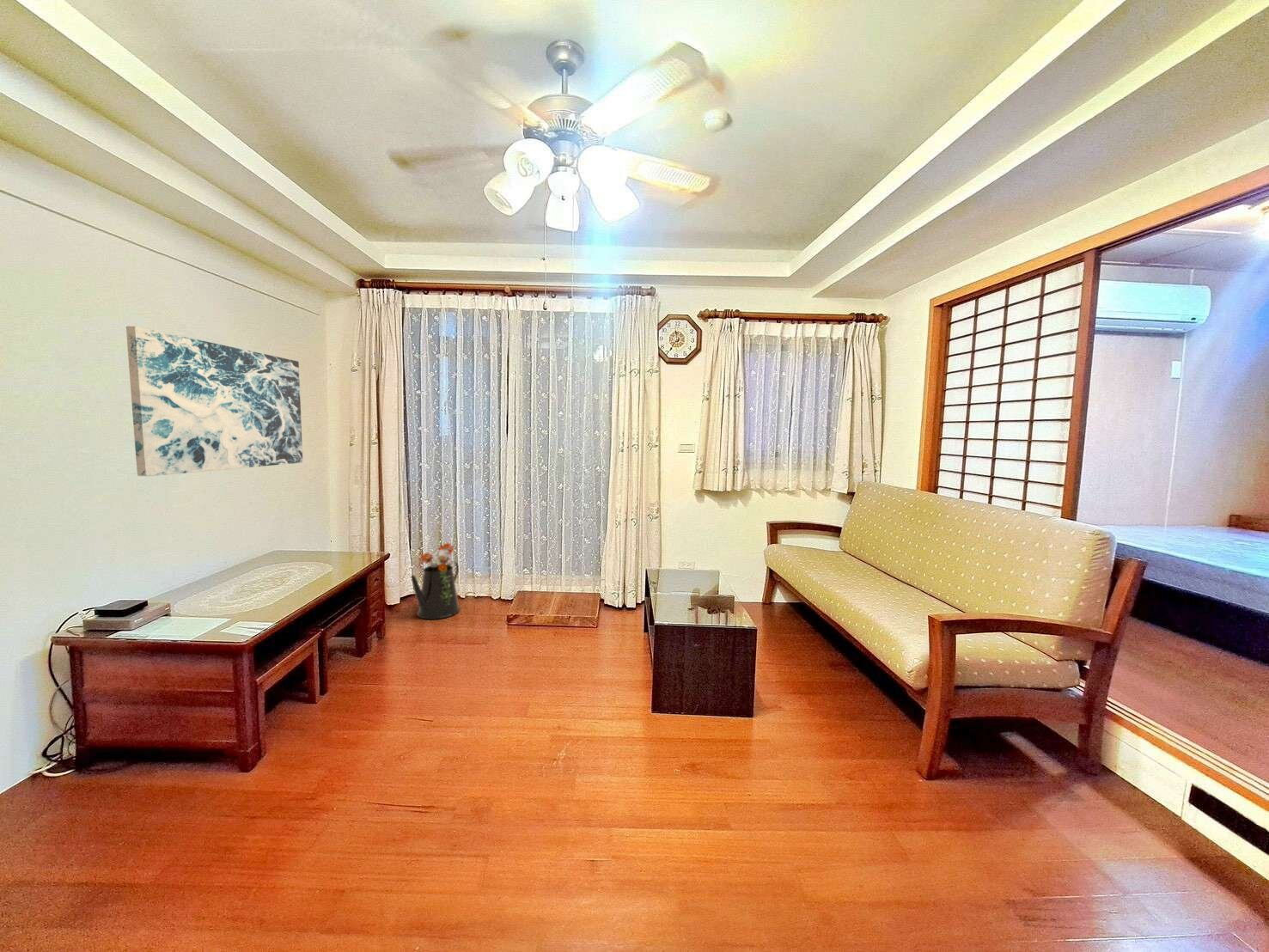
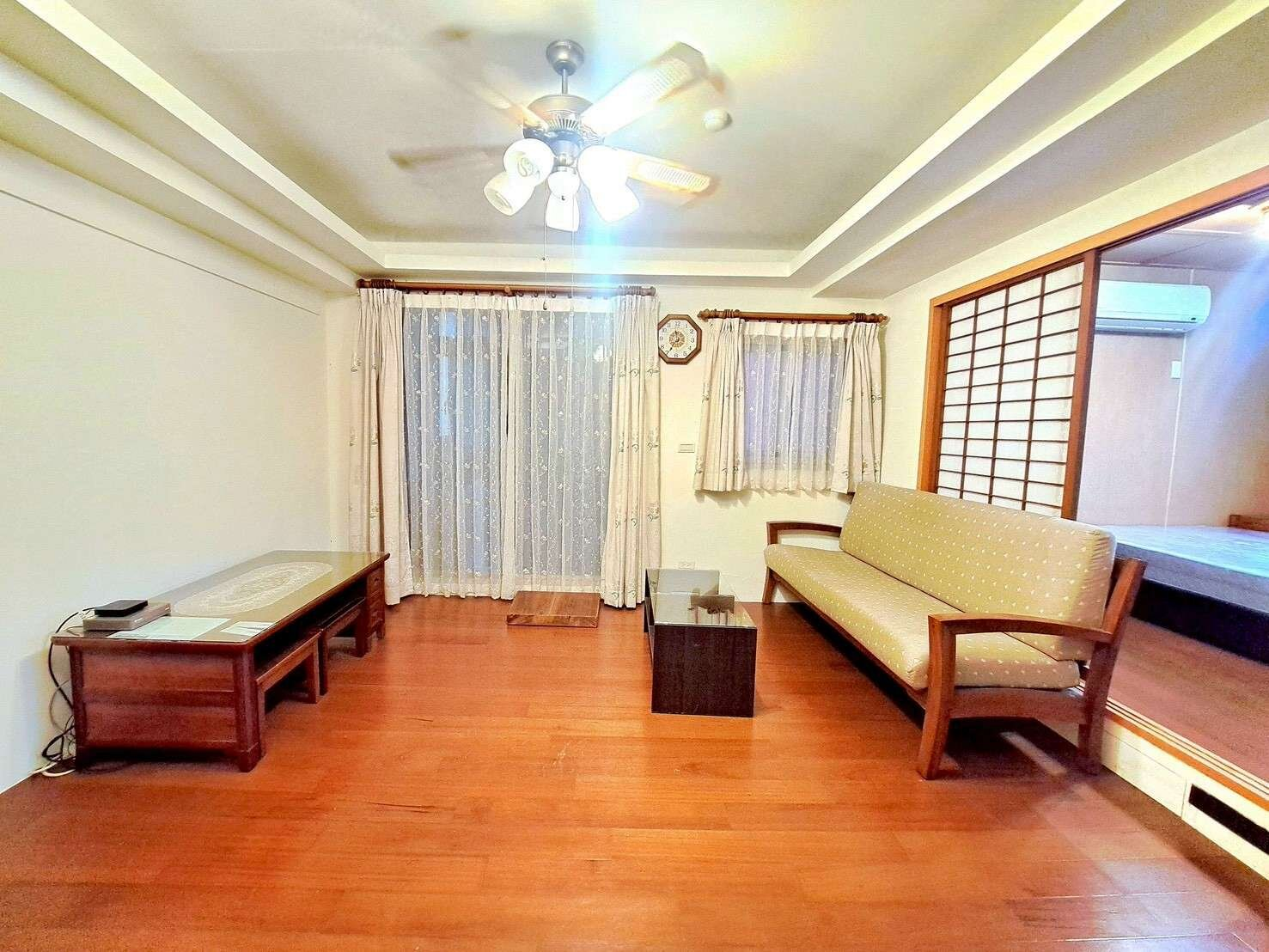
- wall art (232, 408)
- watering can (437, 579)
